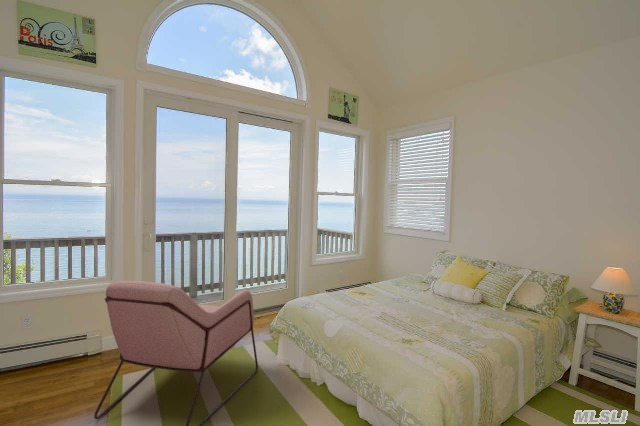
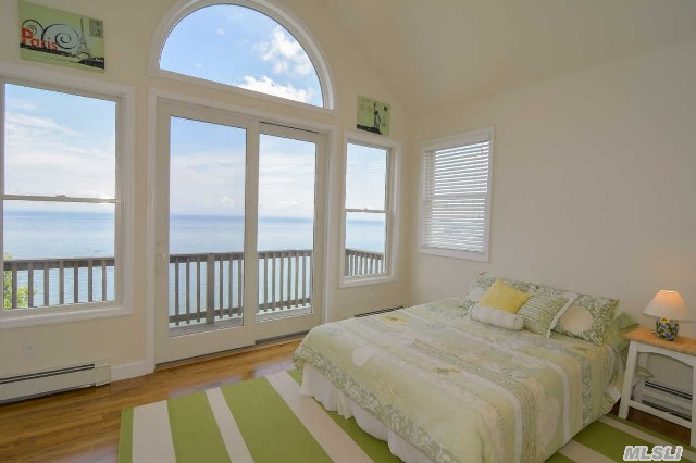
- armchair (181, 330)
